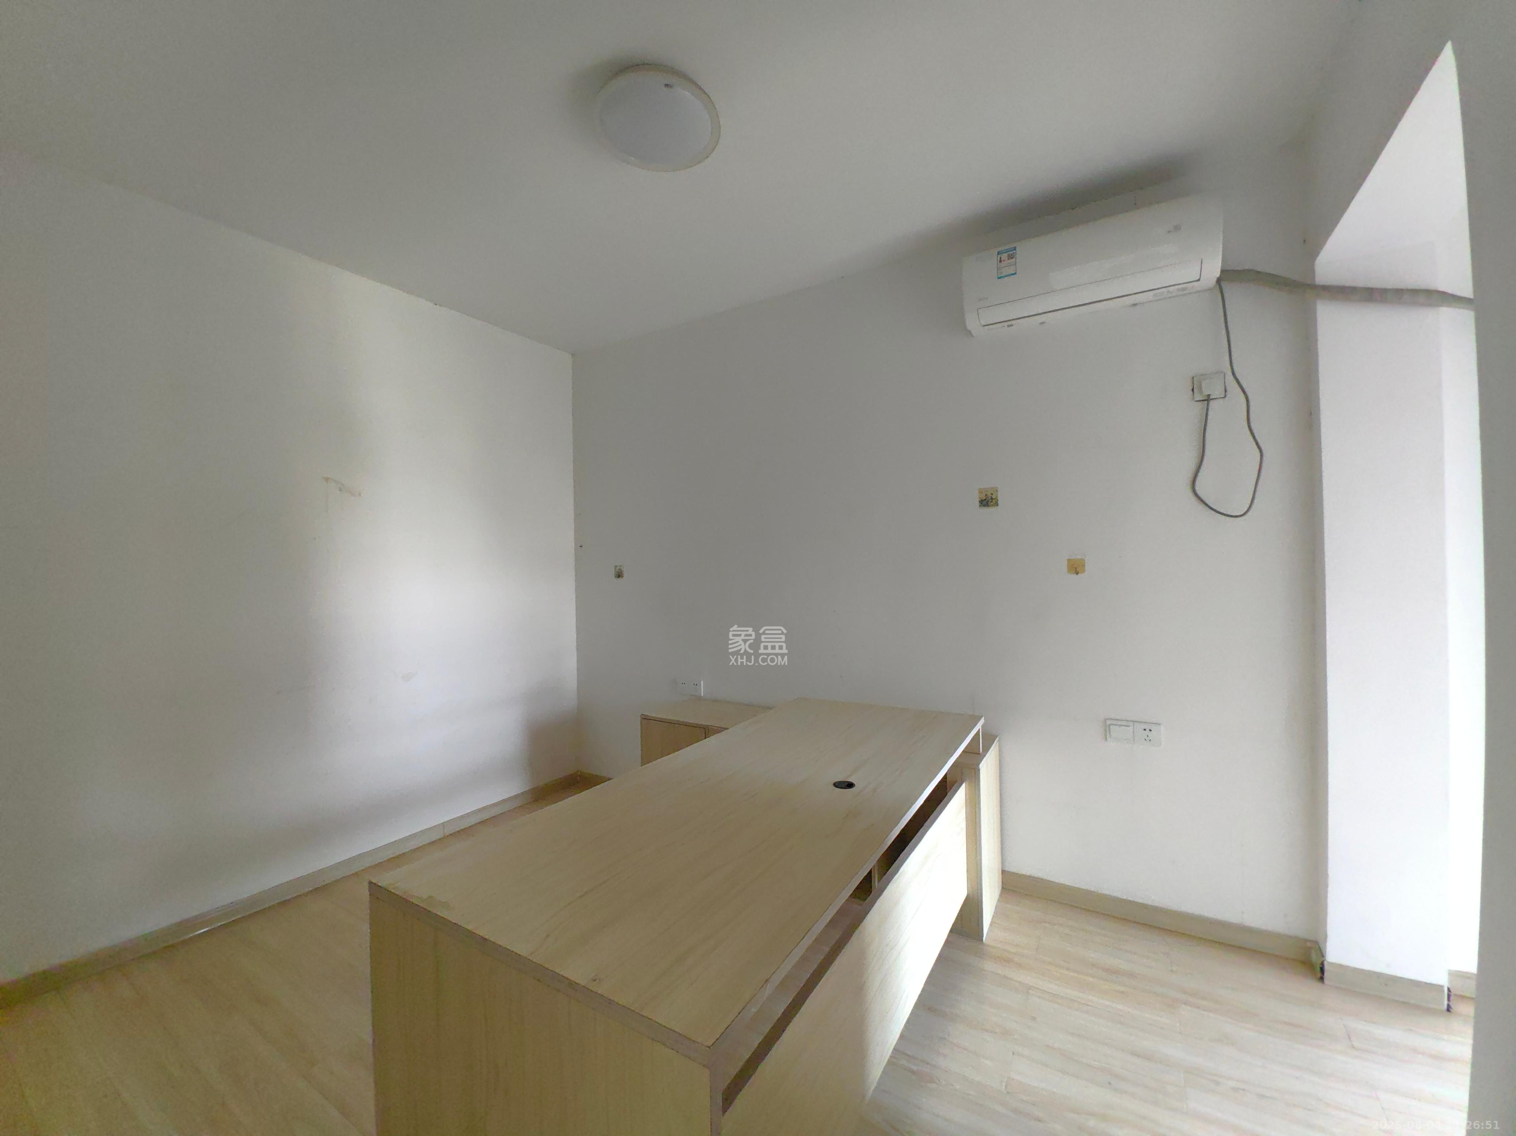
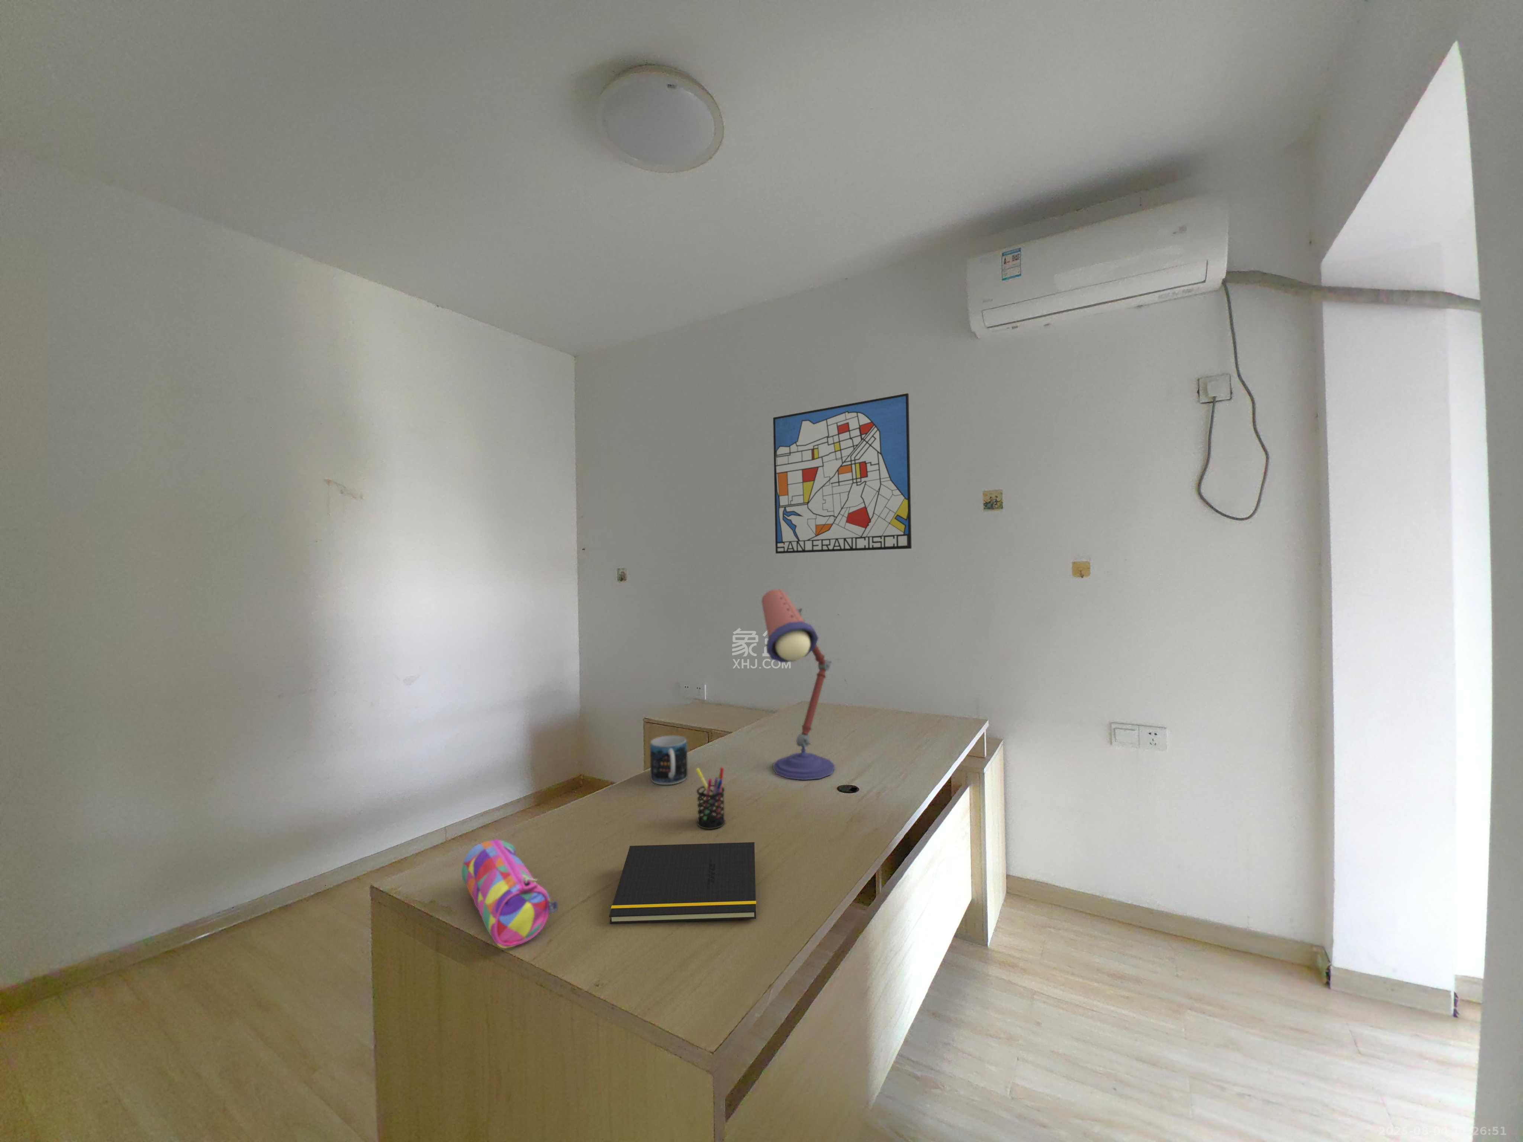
+ desk lamp (814, 685)
+ pencil case (505, 886)
+ wall art (838, 479)
+ notepad (688, 879)
+ mug (669, 762)
+ pen holder (714, 793)
